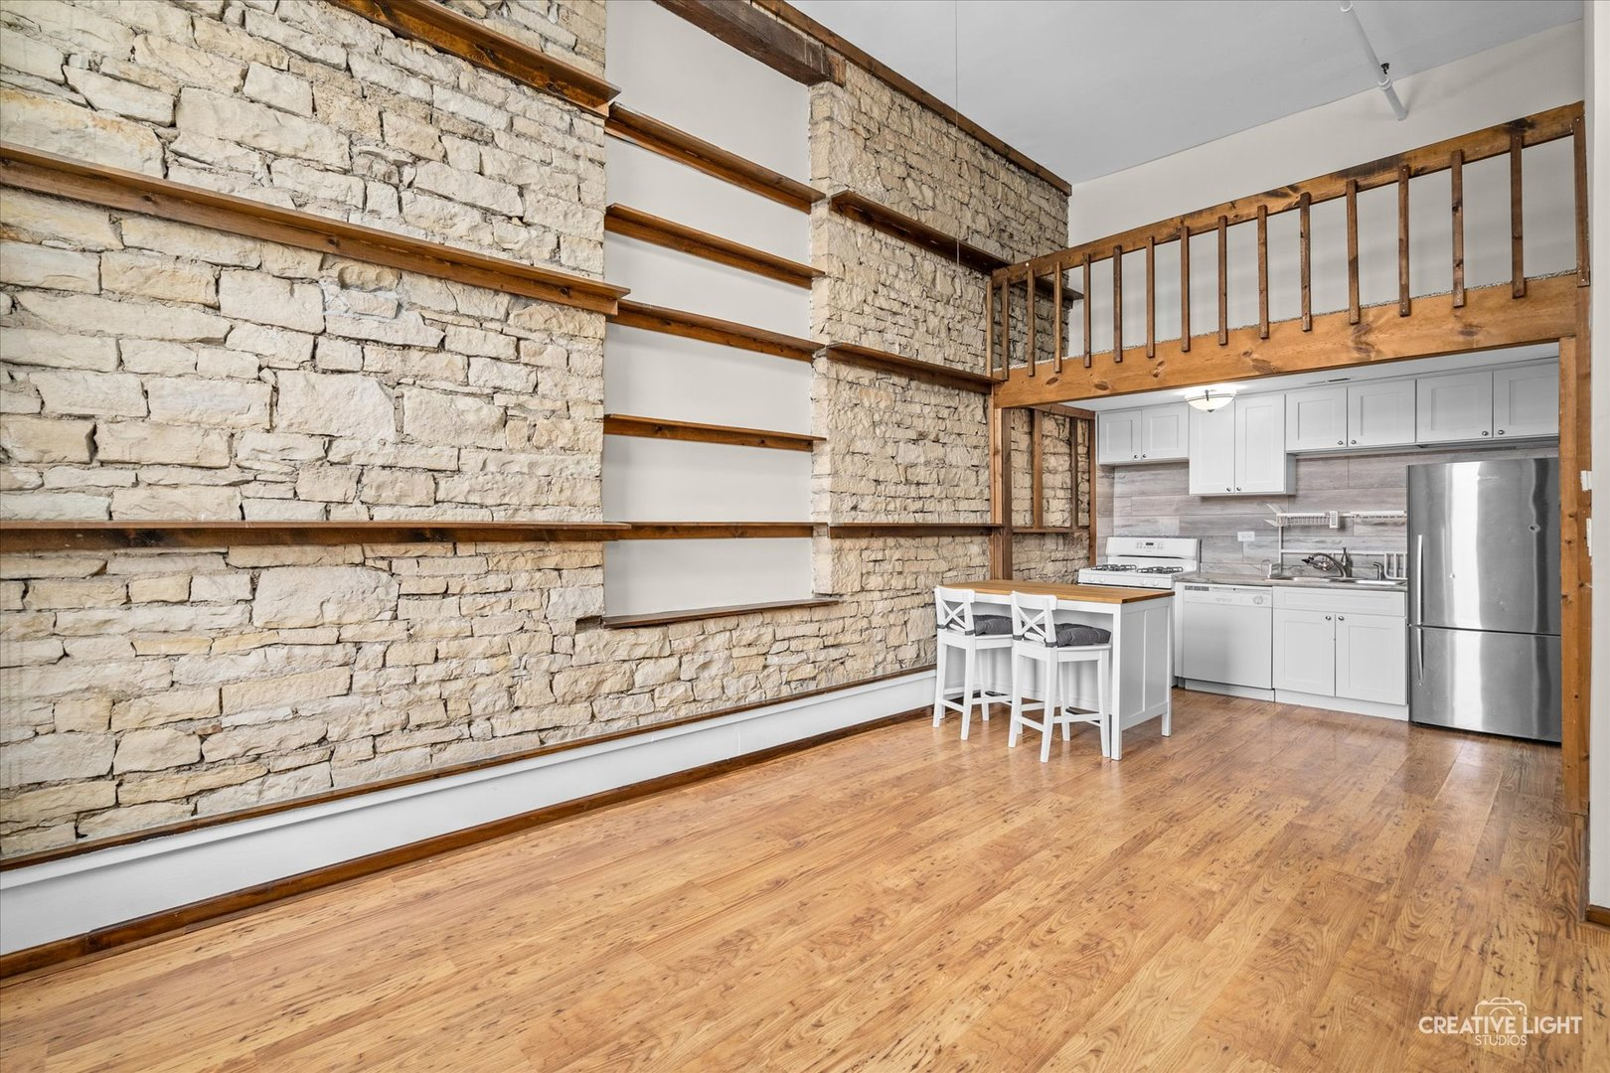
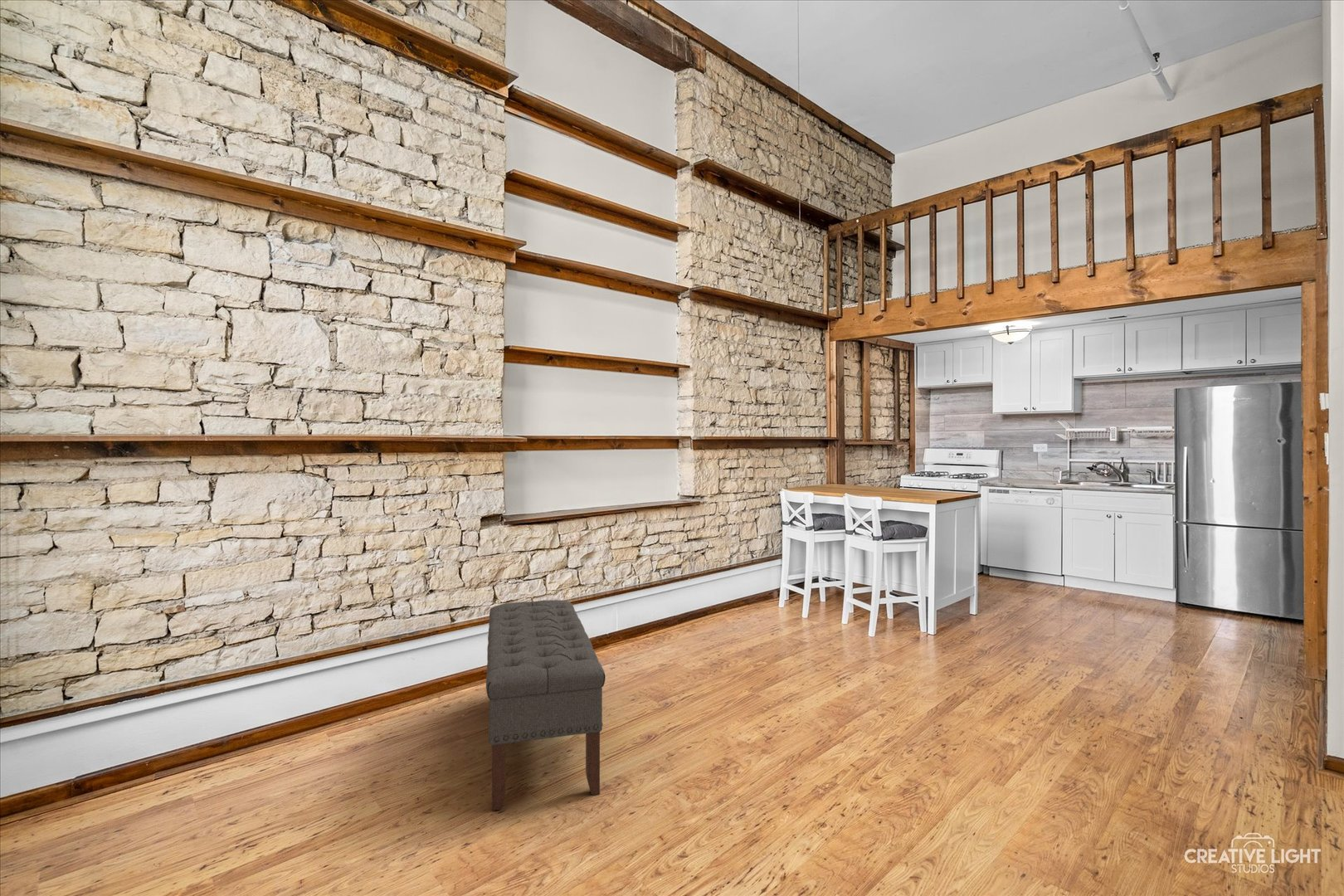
+ bench (538, 682)
